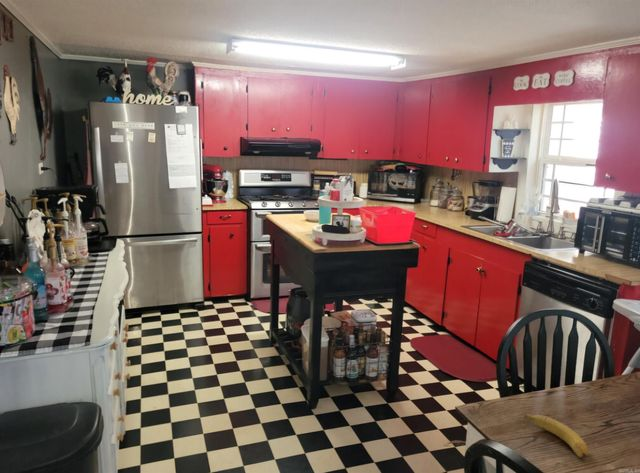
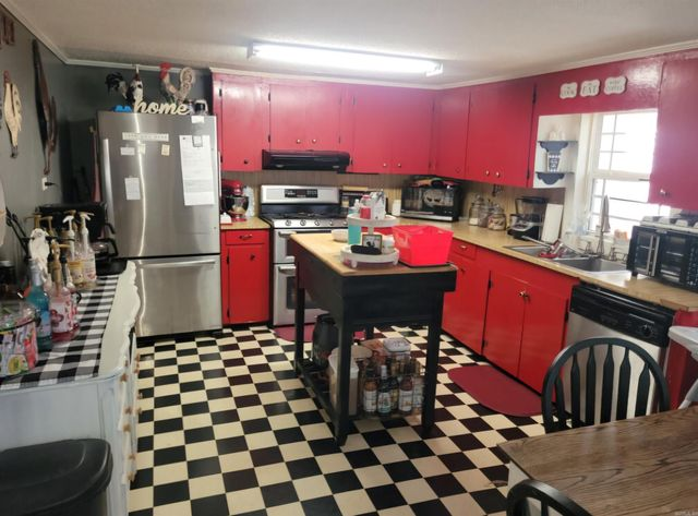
- fruit (560, 433)
